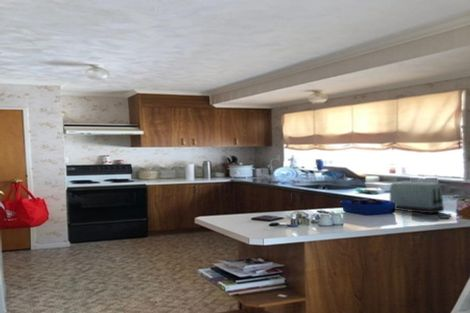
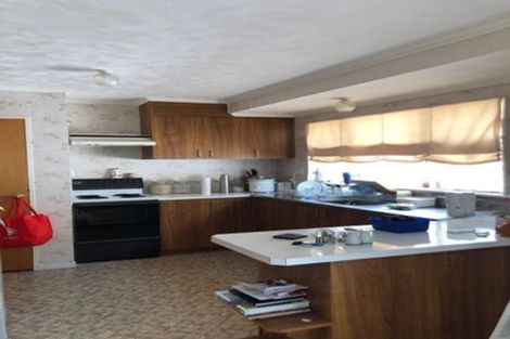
- toaster (416, 196)
